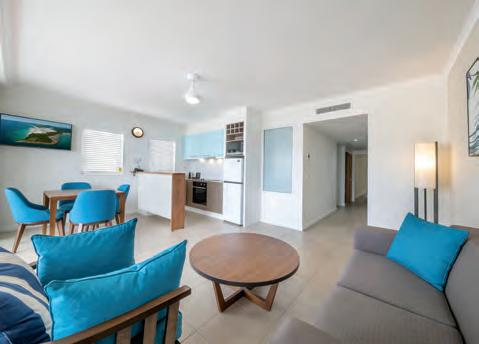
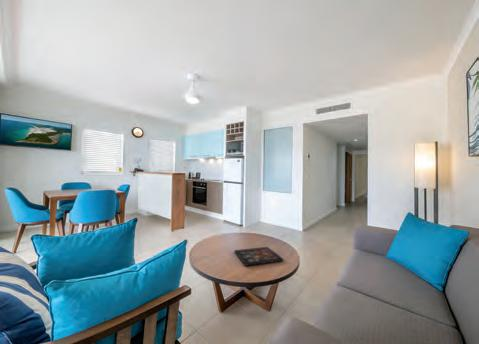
+ decorative tray (257, 255)
